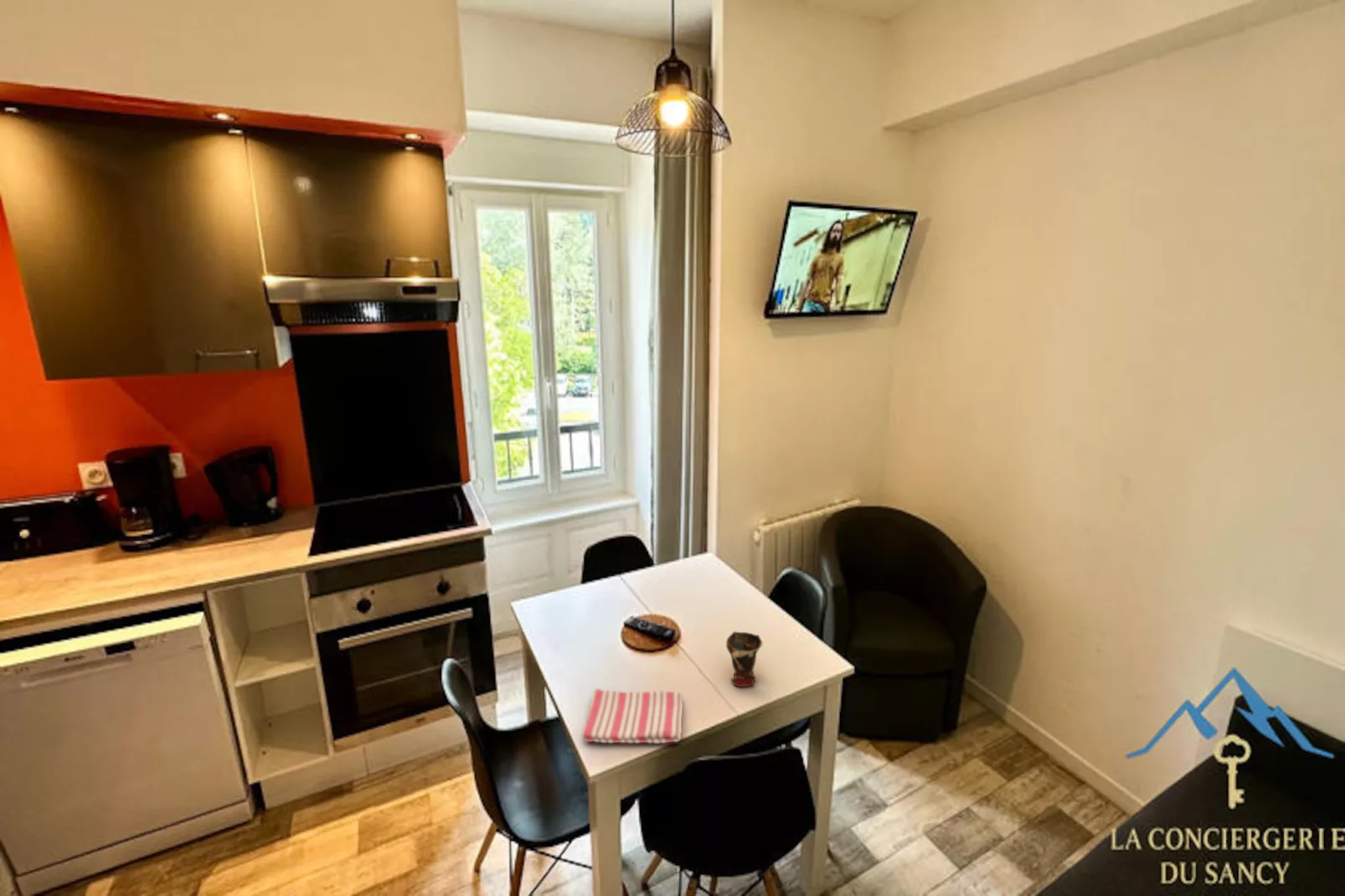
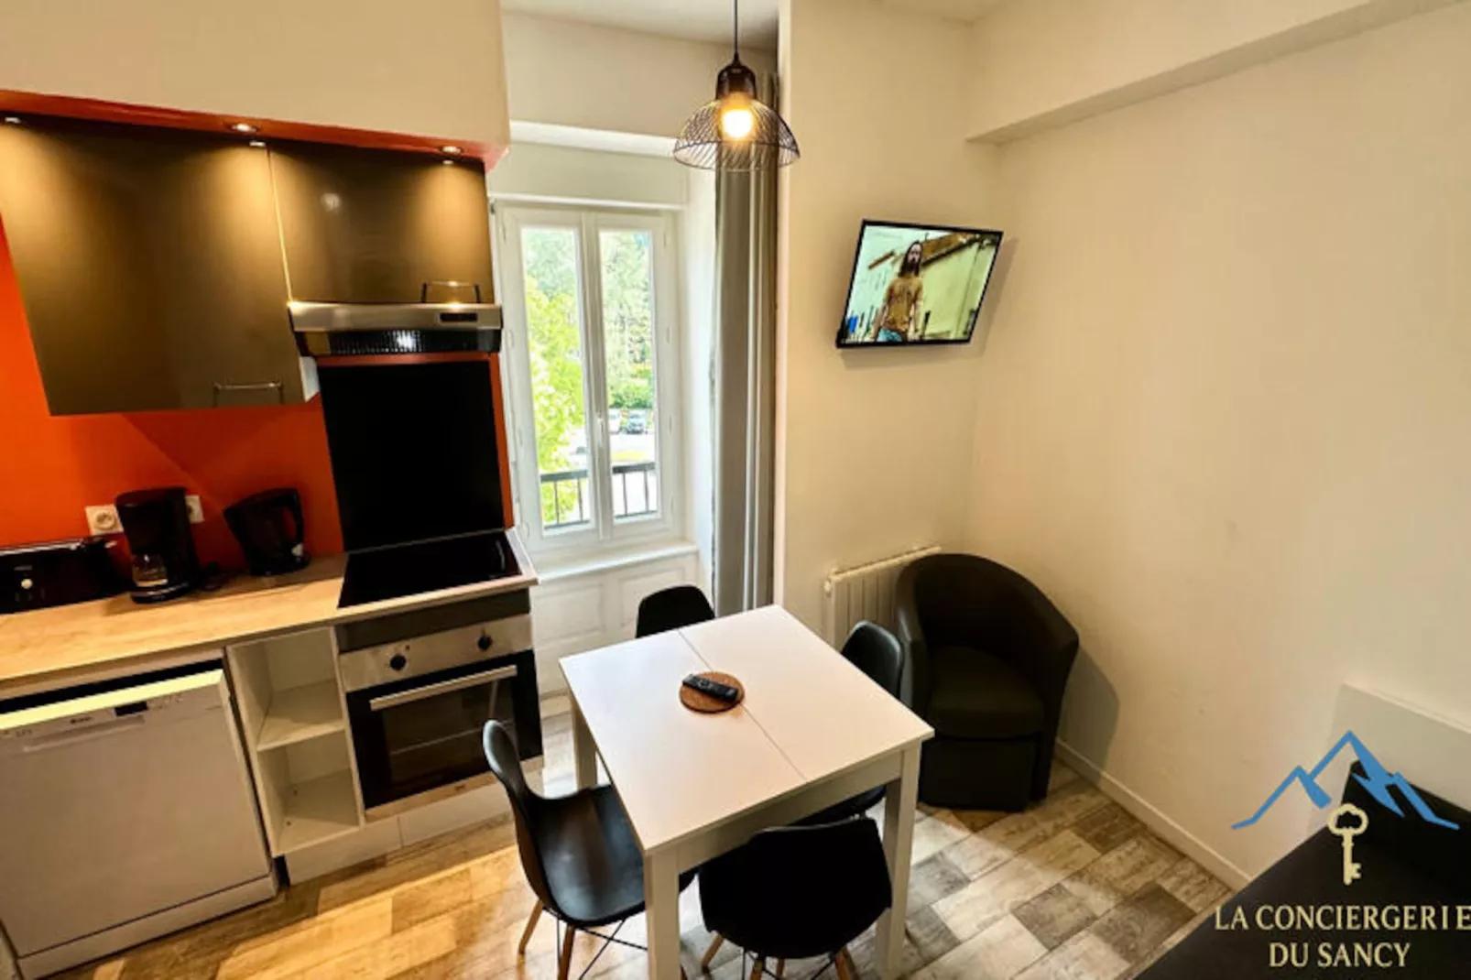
- cup (744, 660)
- dish towel (635, 714)
